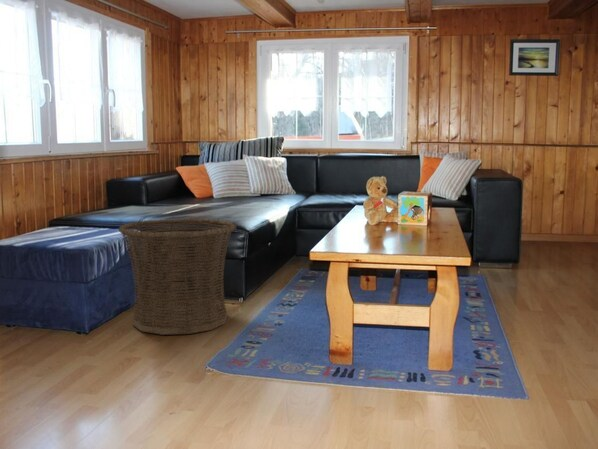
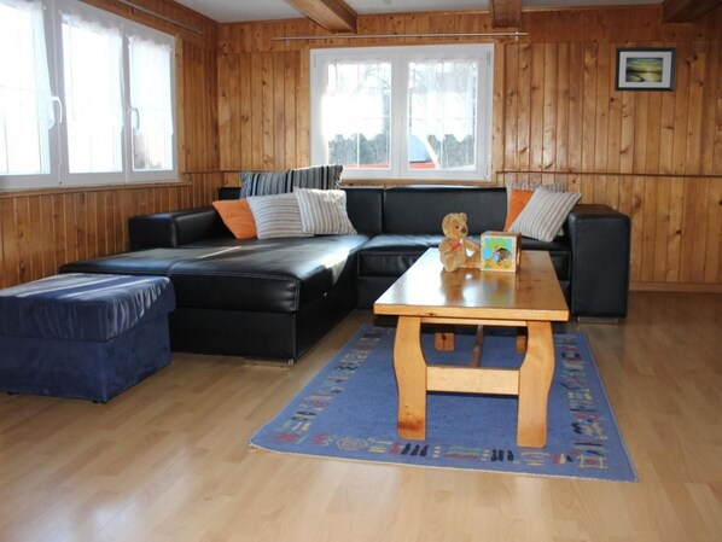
- basket (179, 273)
